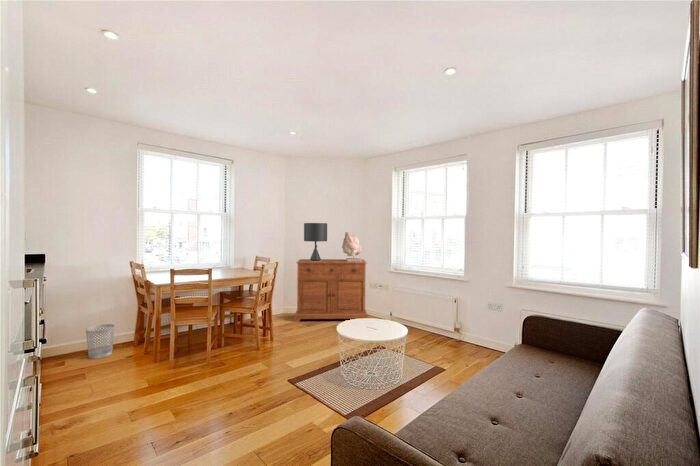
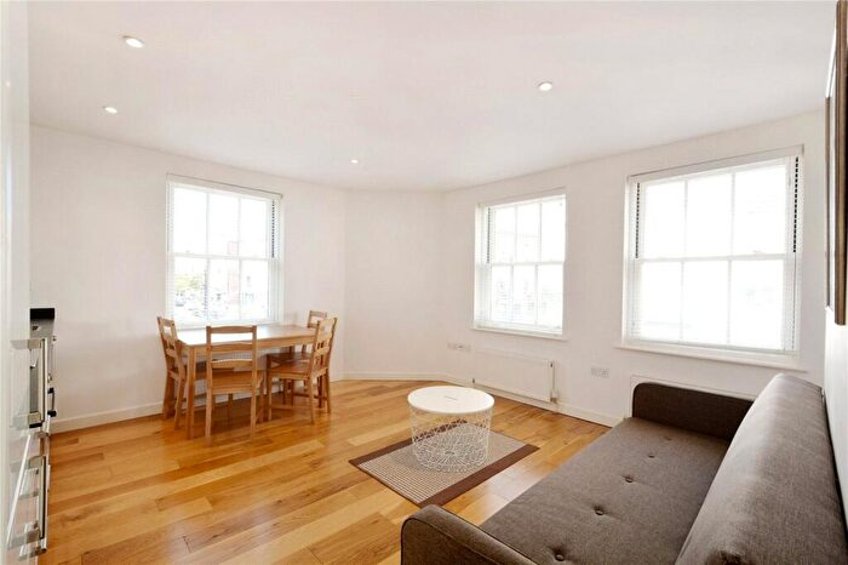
- lamp (315, 241)
- wastebasket (100, 341)
- sculpture bust (351, 246)
- sideboard (331, 288)
